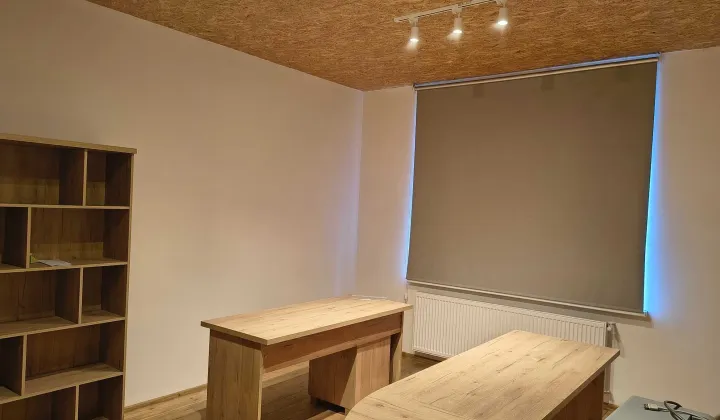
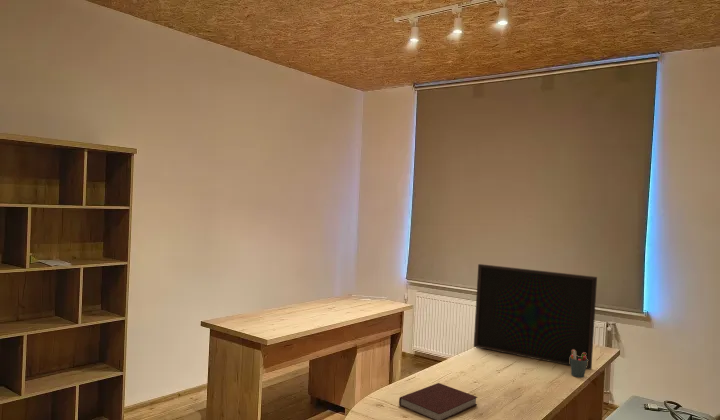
+ pen holder (578, 362)
+ monitor (532, 313)
+ notebook (438, 400)
